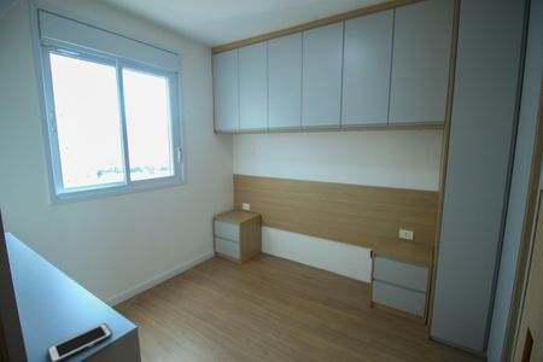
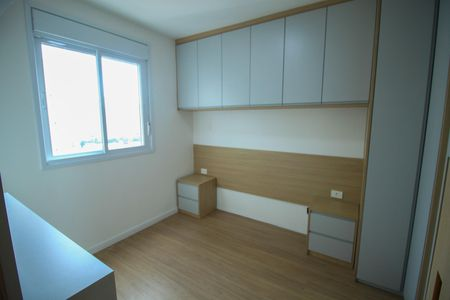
- cell phone (81, 341)
